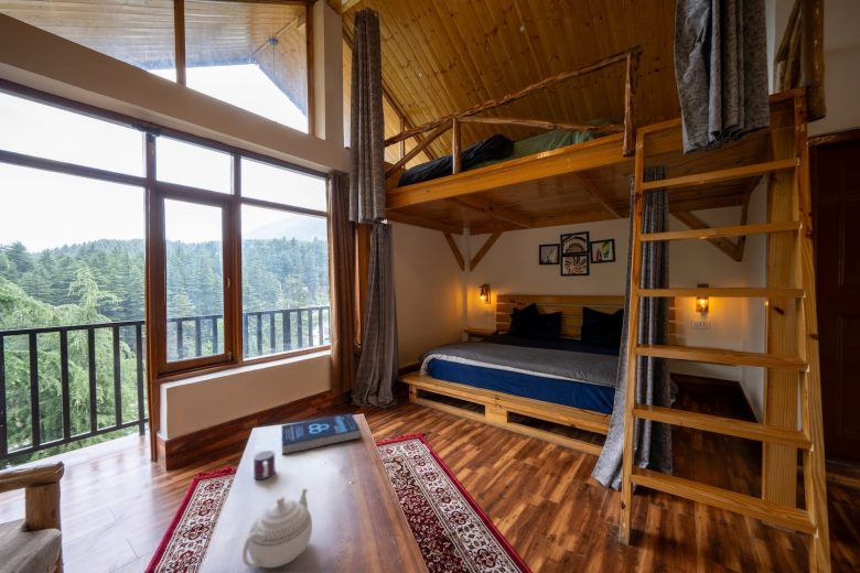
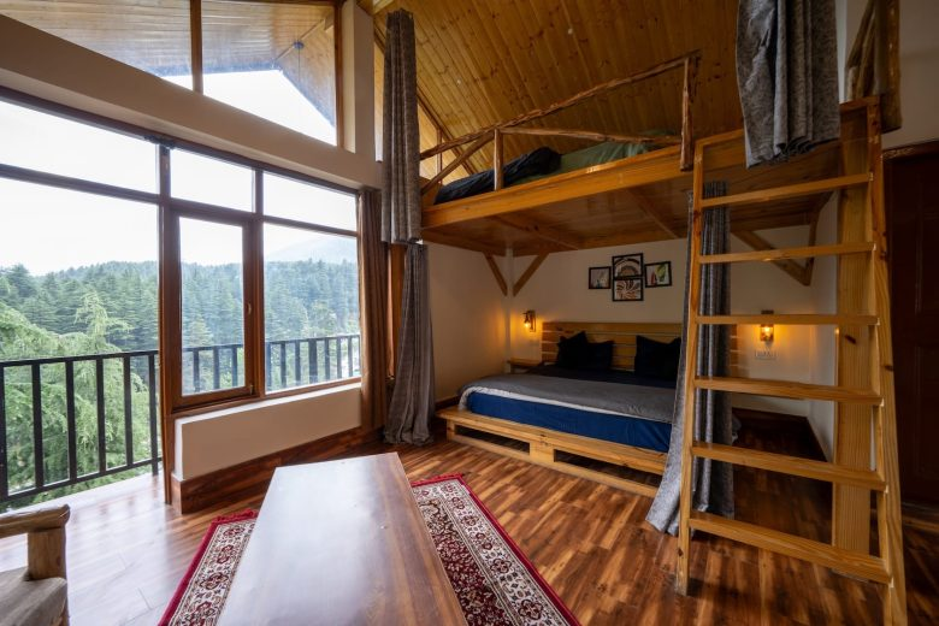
- teapot (279, 527)
- book (320, 431)
- mug (265, 466)
